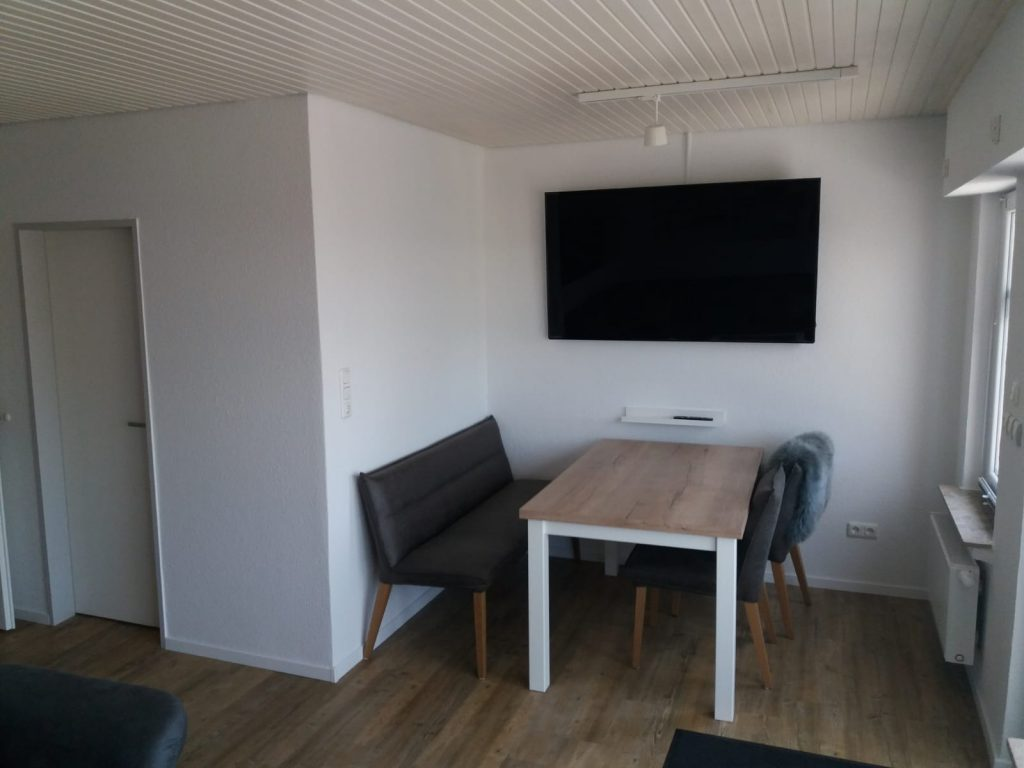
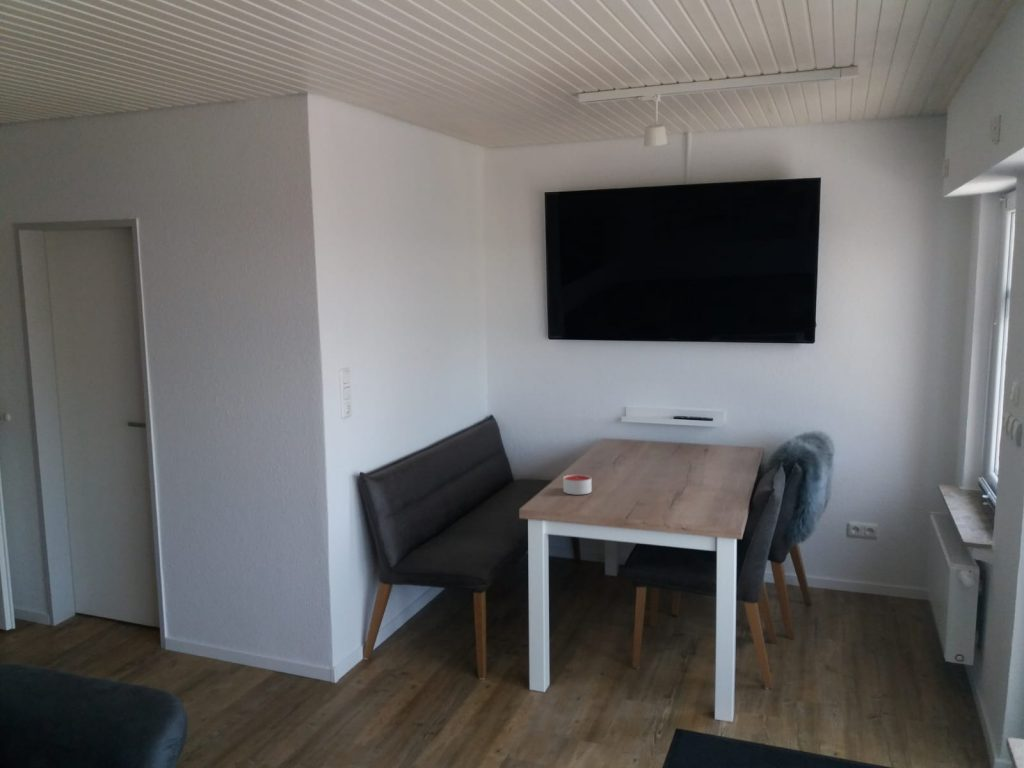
+ candle (577, 483)
